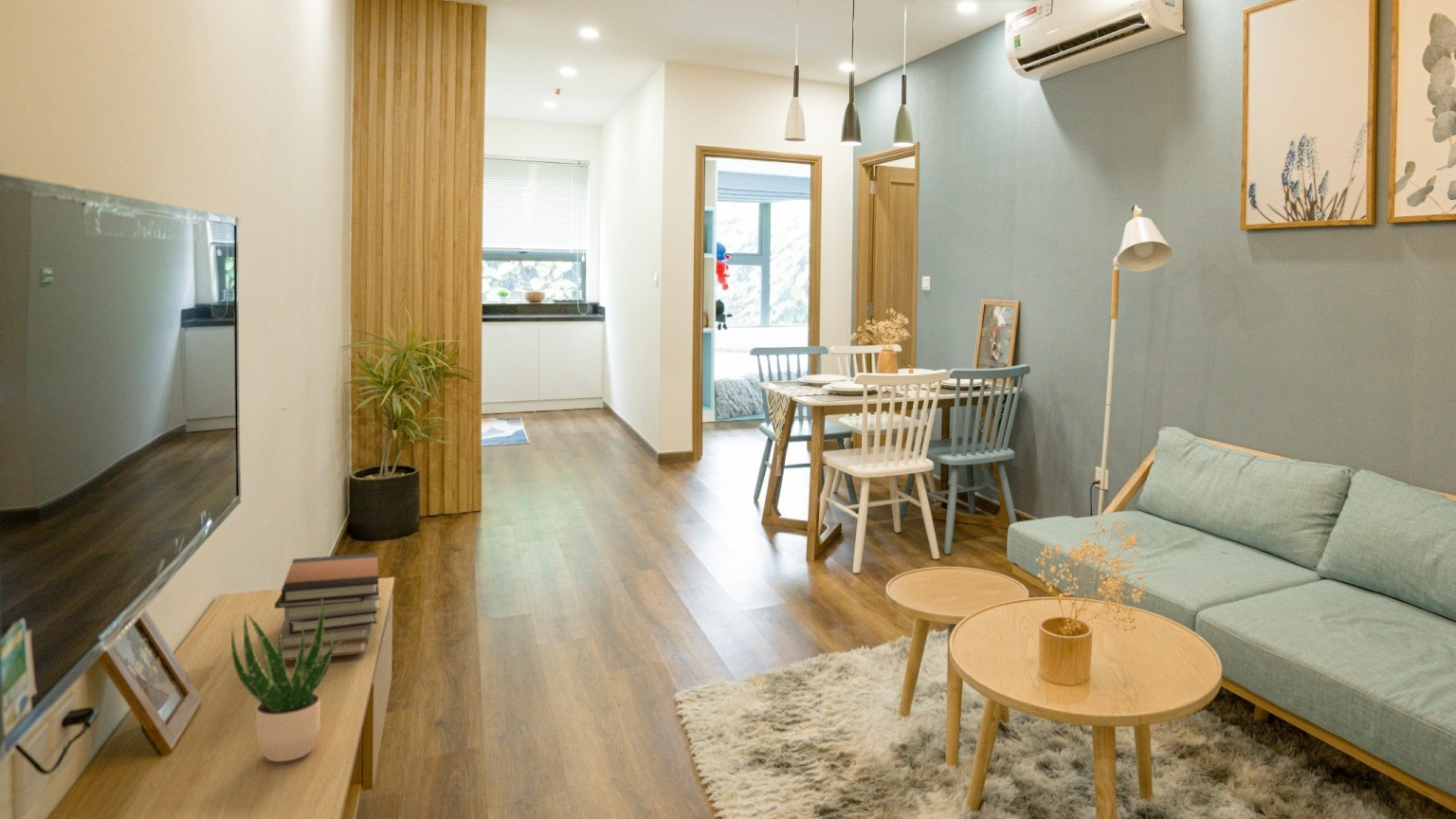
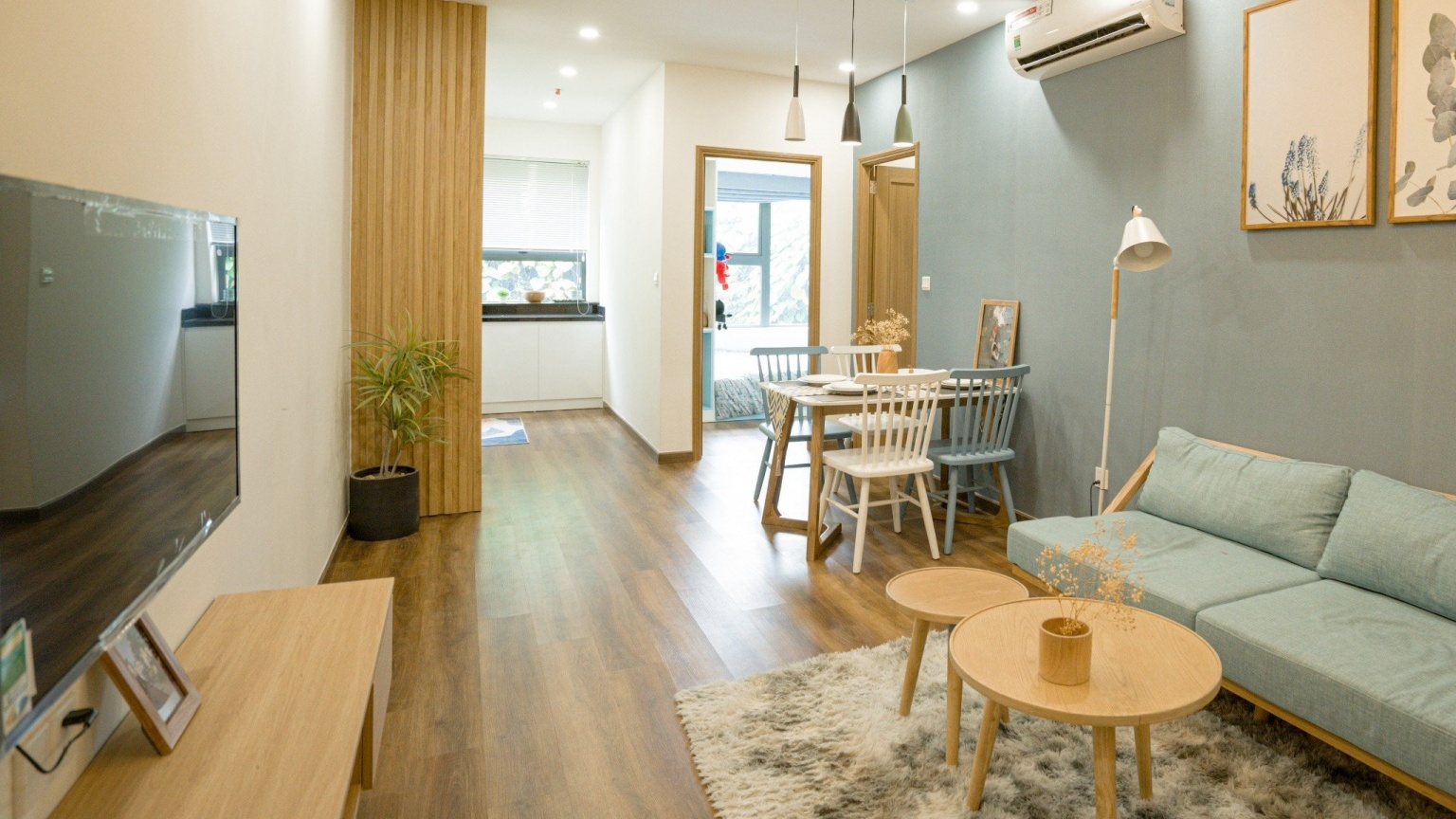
- potted plant (282, 676)
- book stack (331, 603)
